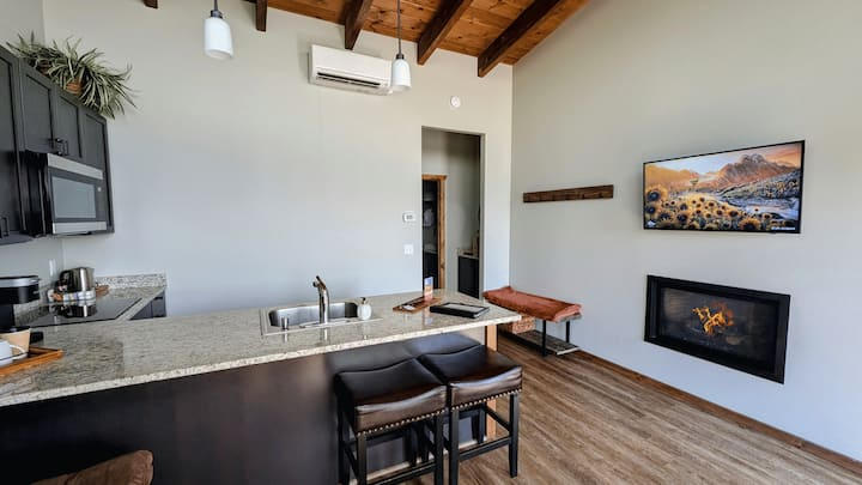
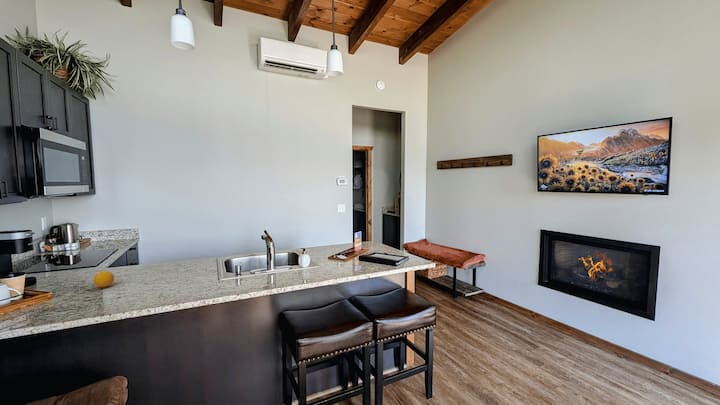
+ fruit (104, 279)
